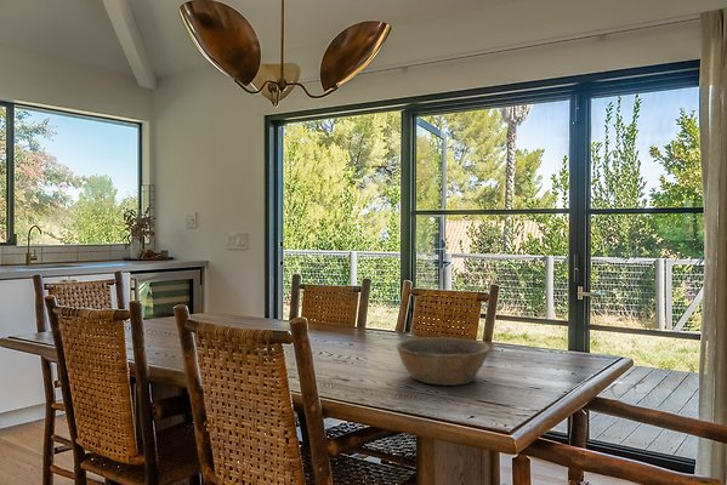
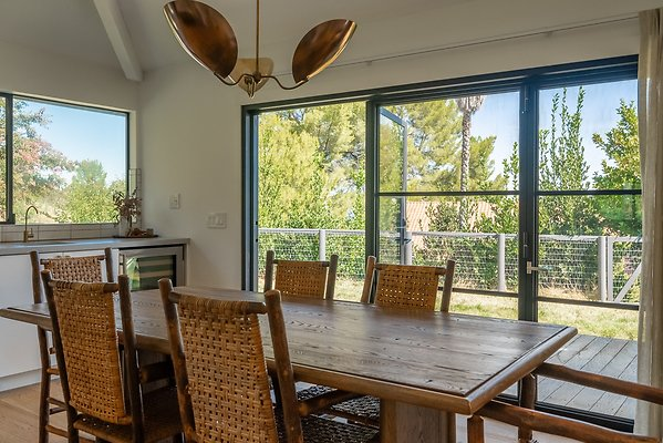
- bowl (442, 360)
